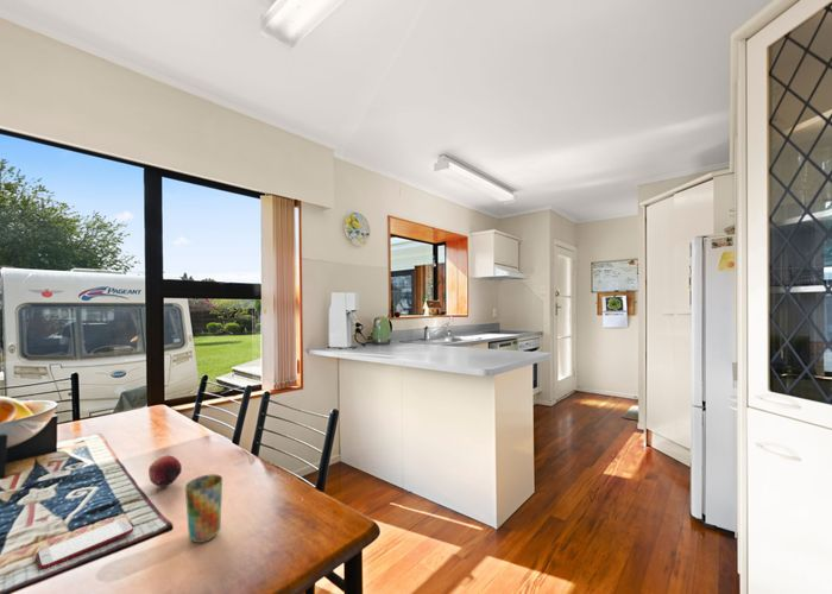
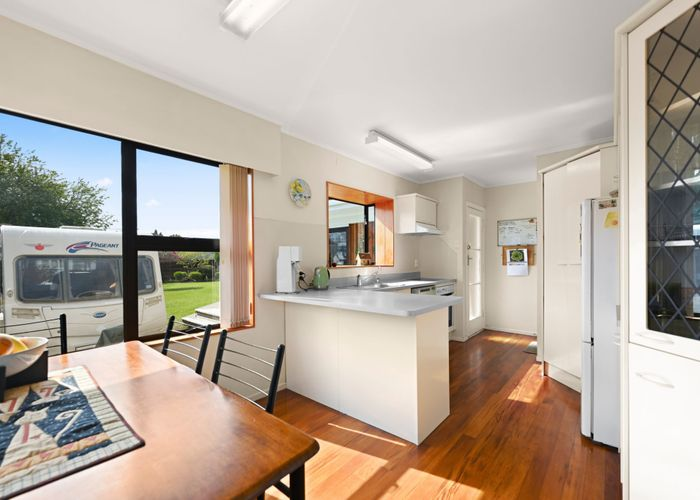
- smartphone (87, 541)
- cup (204, 508)
- fruit (165, 470)
